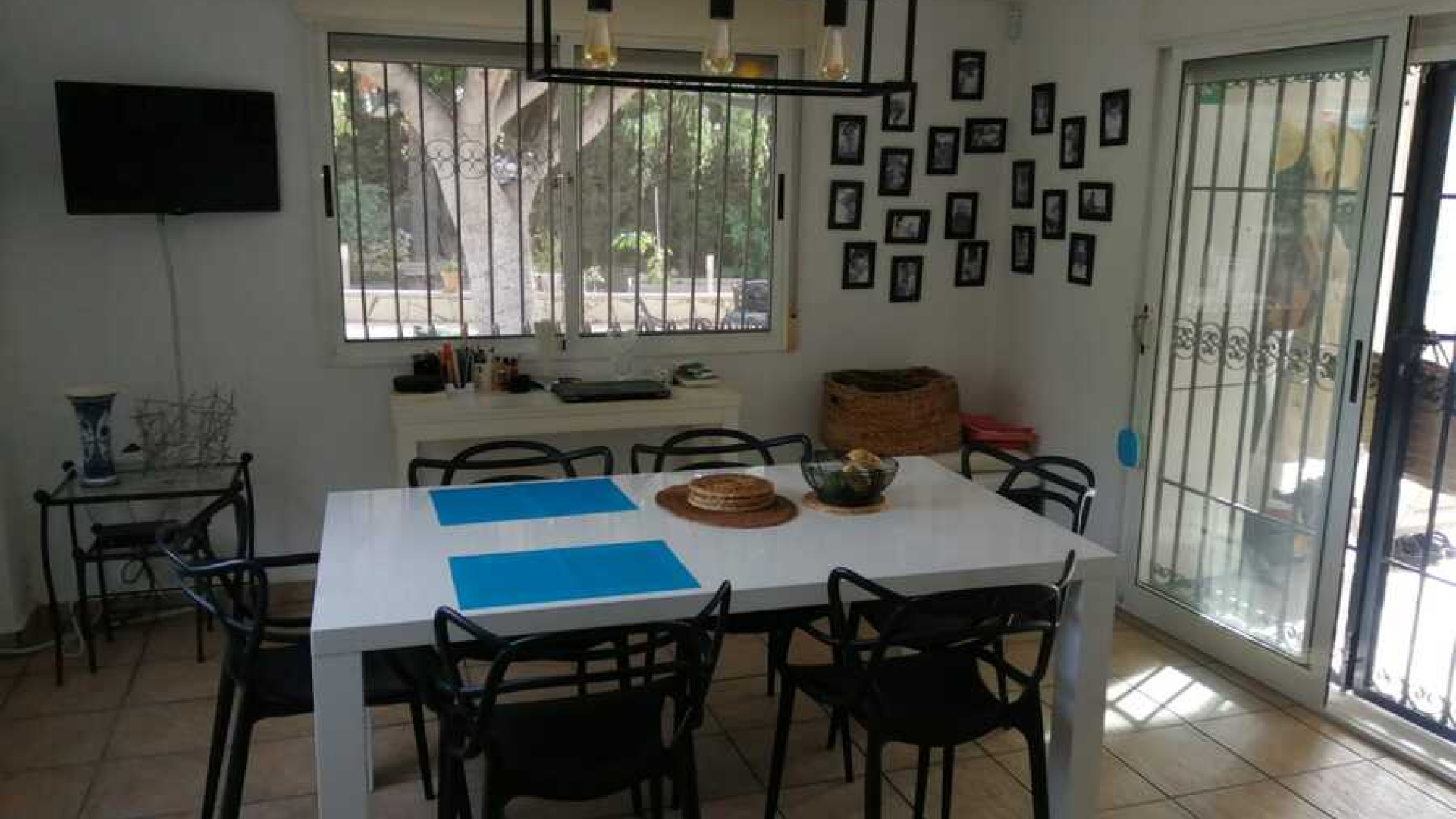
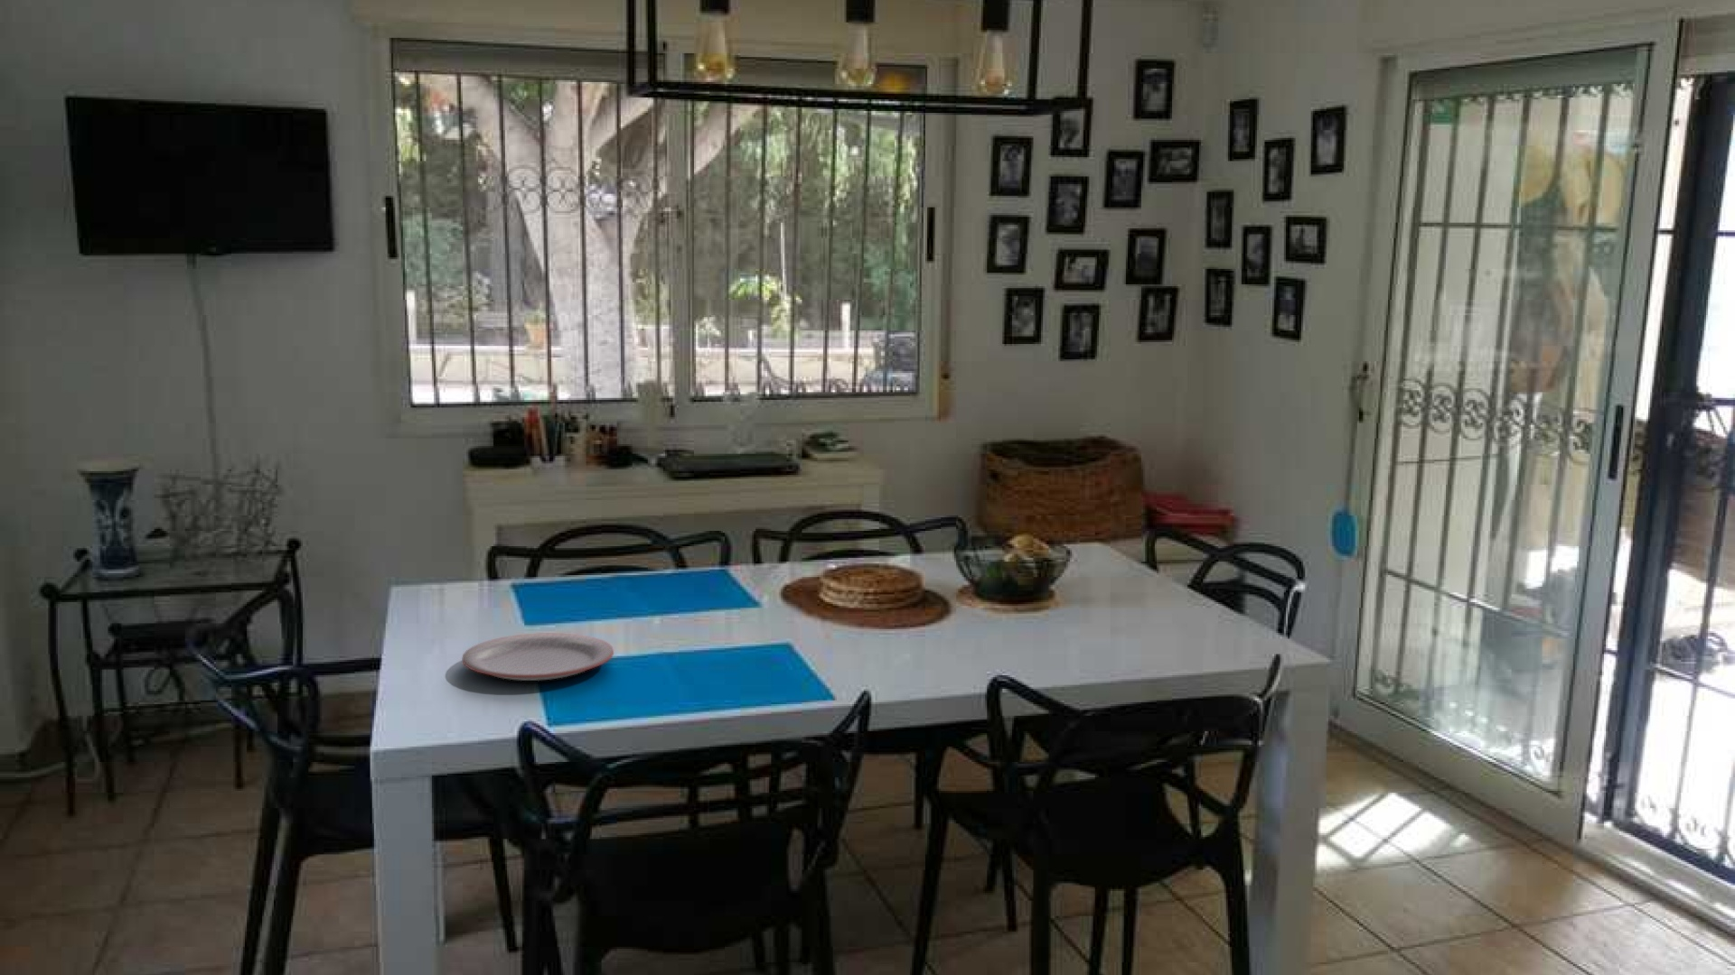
+ plate (539, 658)
